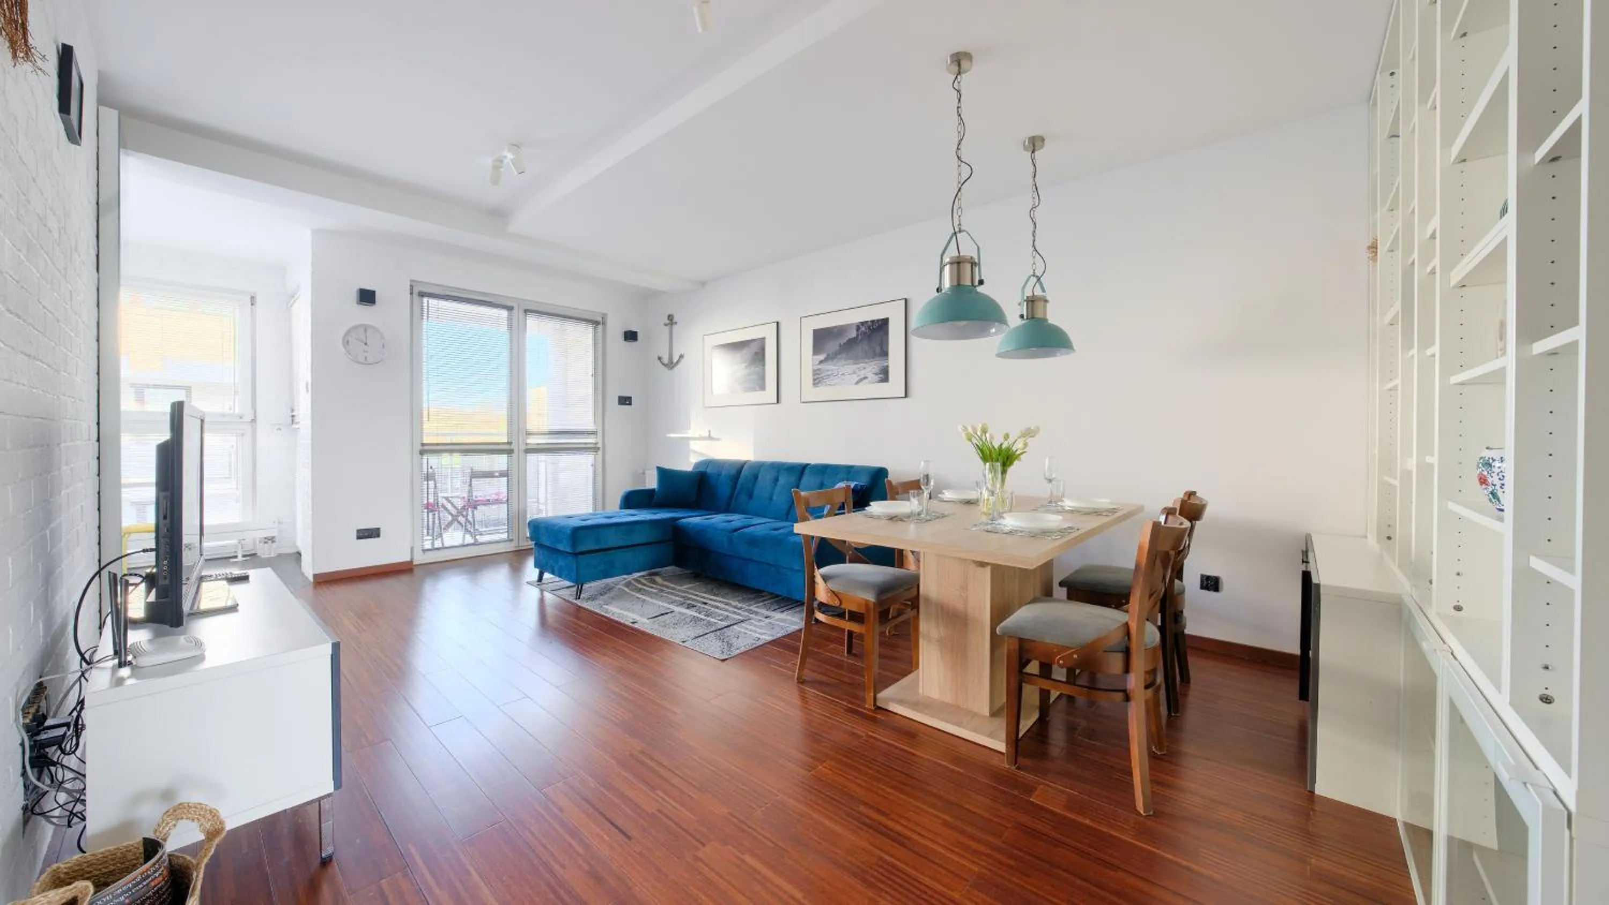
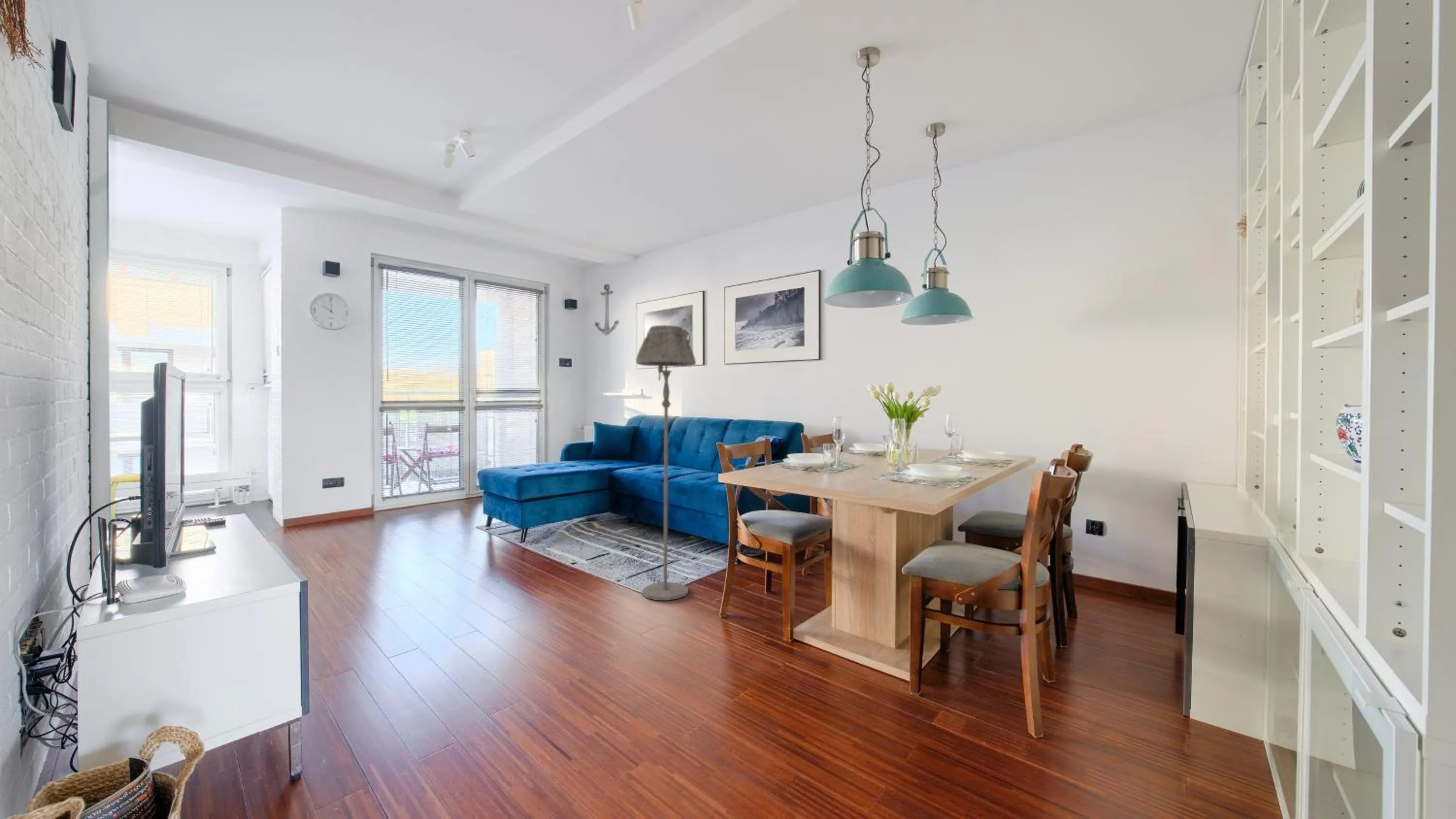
+ floor lamp (665, 459)
